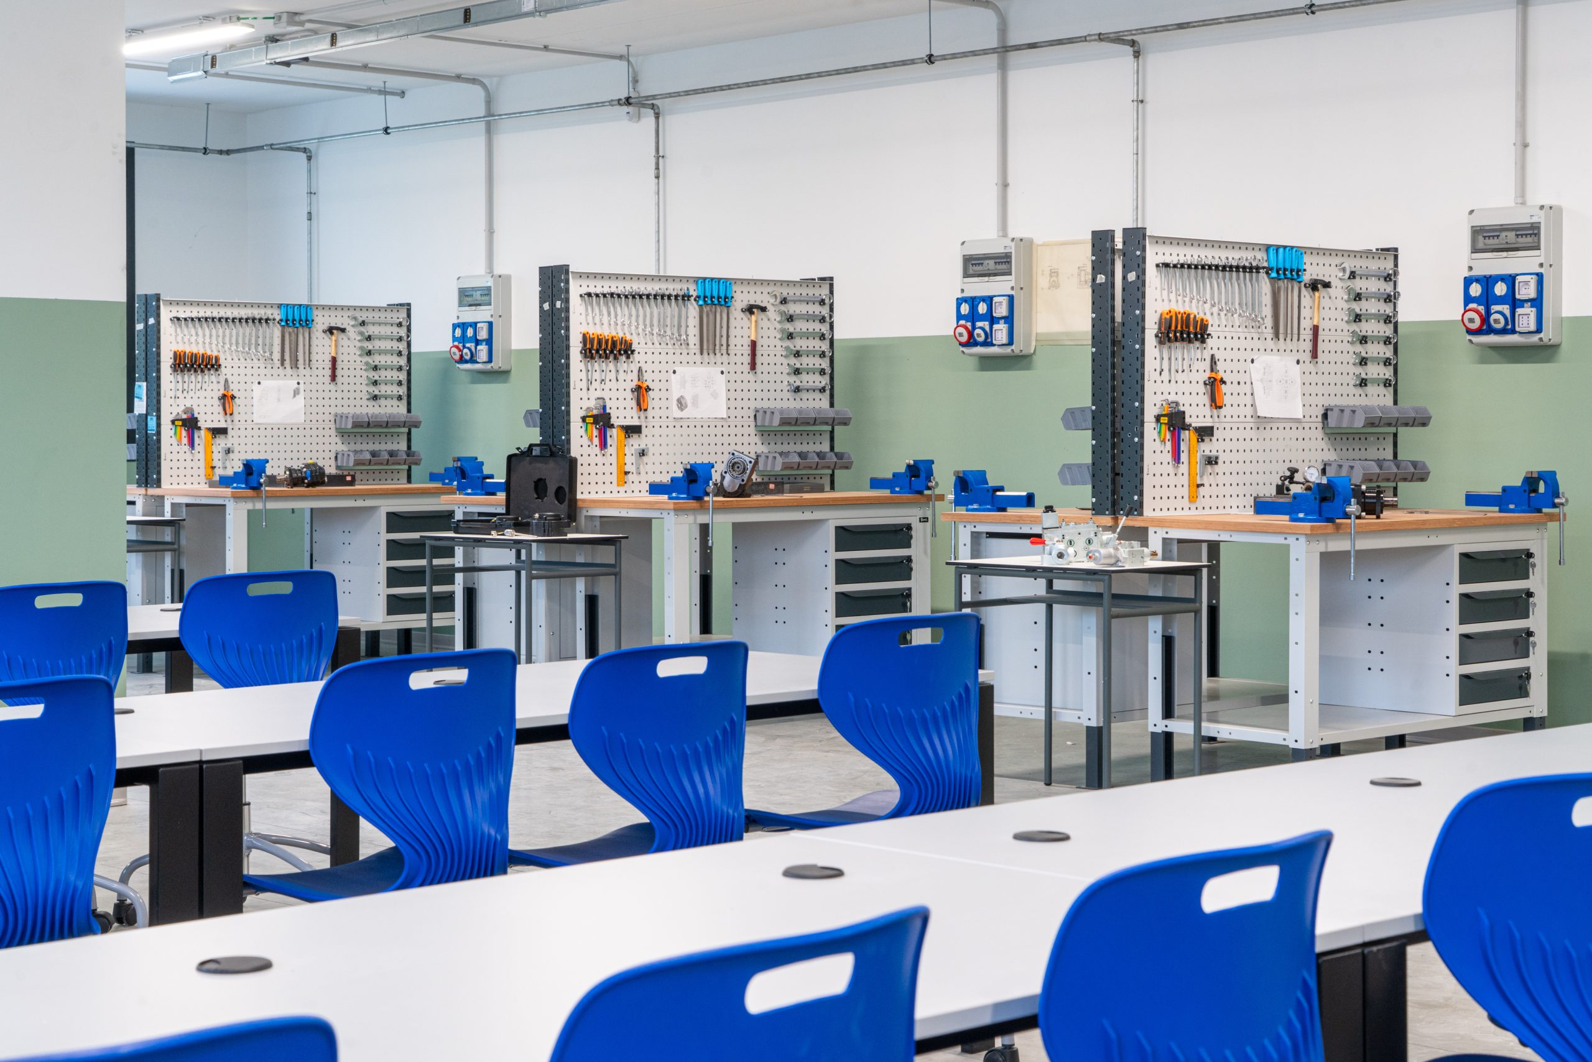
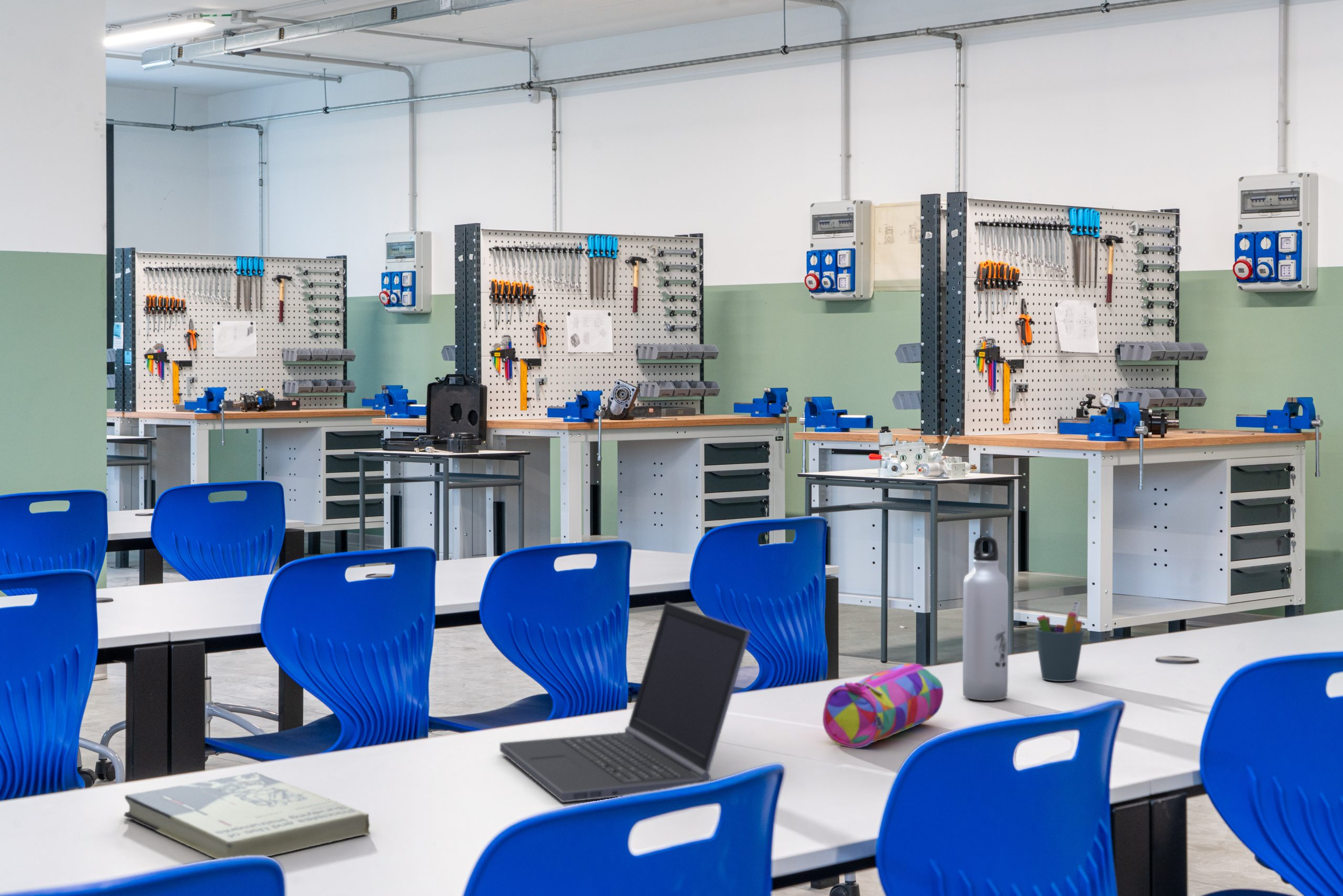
+ laptop computer (636, 699)
+ pen holder (1060, 641)
+ pencil case (884, 703)
+ water bottle (985, 616)
+ book (244, 814)
